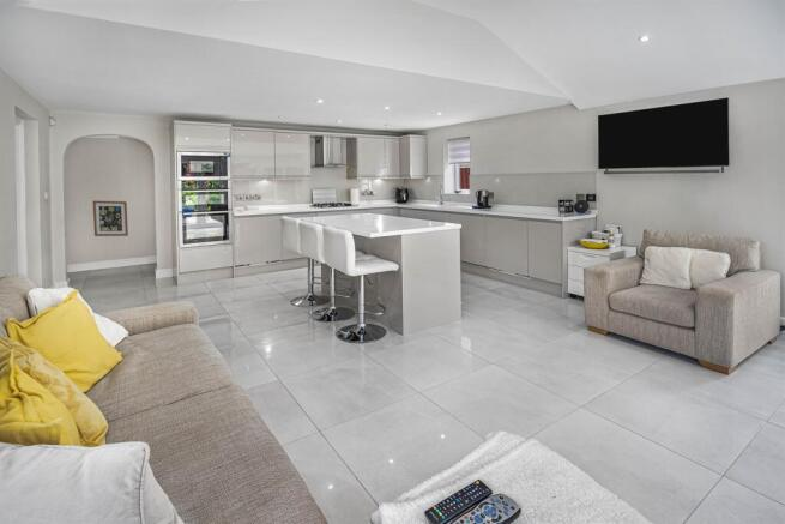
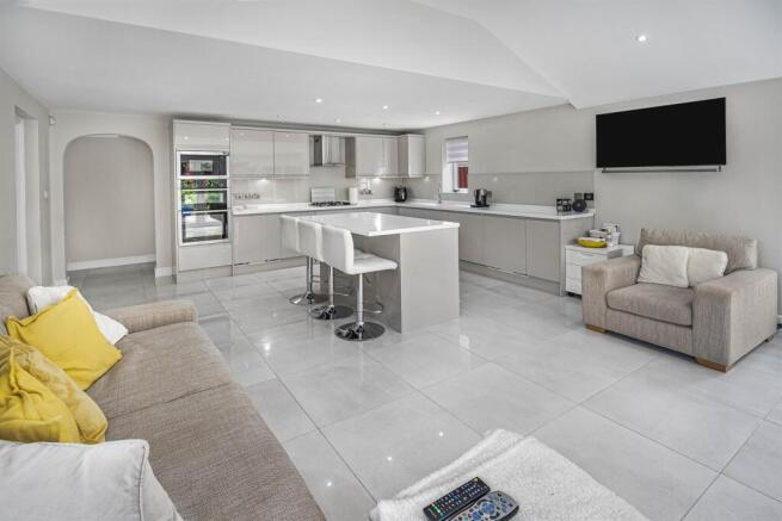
- wall art (110, 218)
